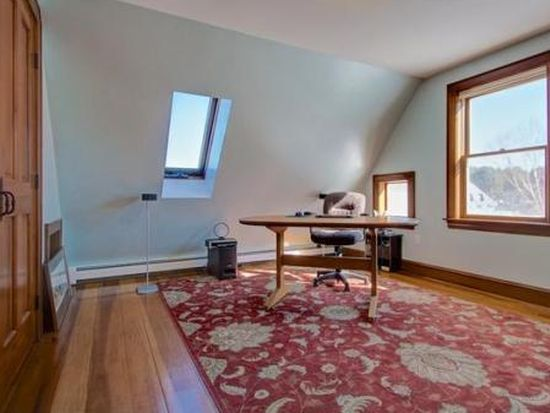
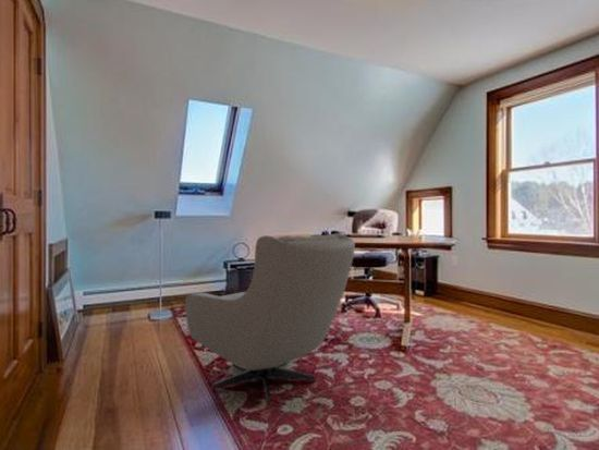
+ armchair (274, 308)
